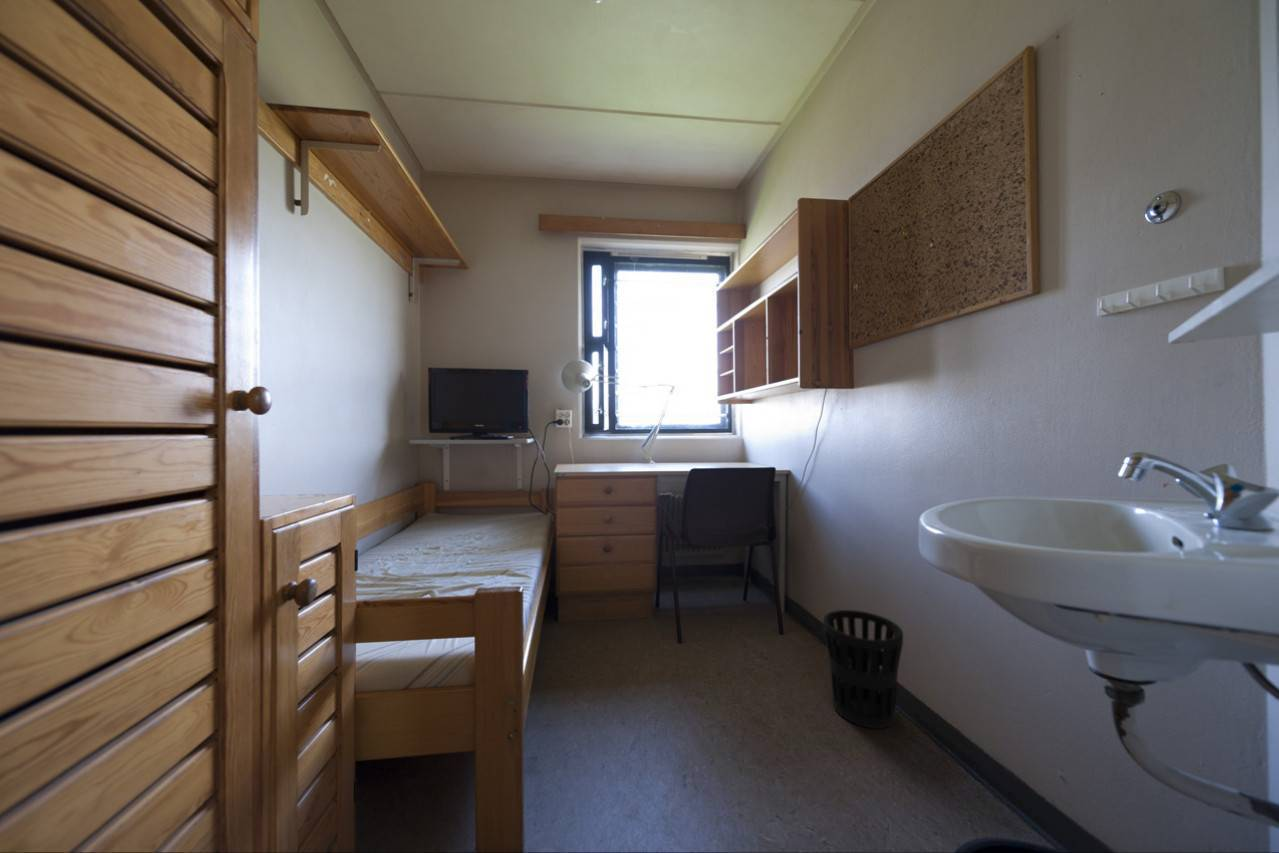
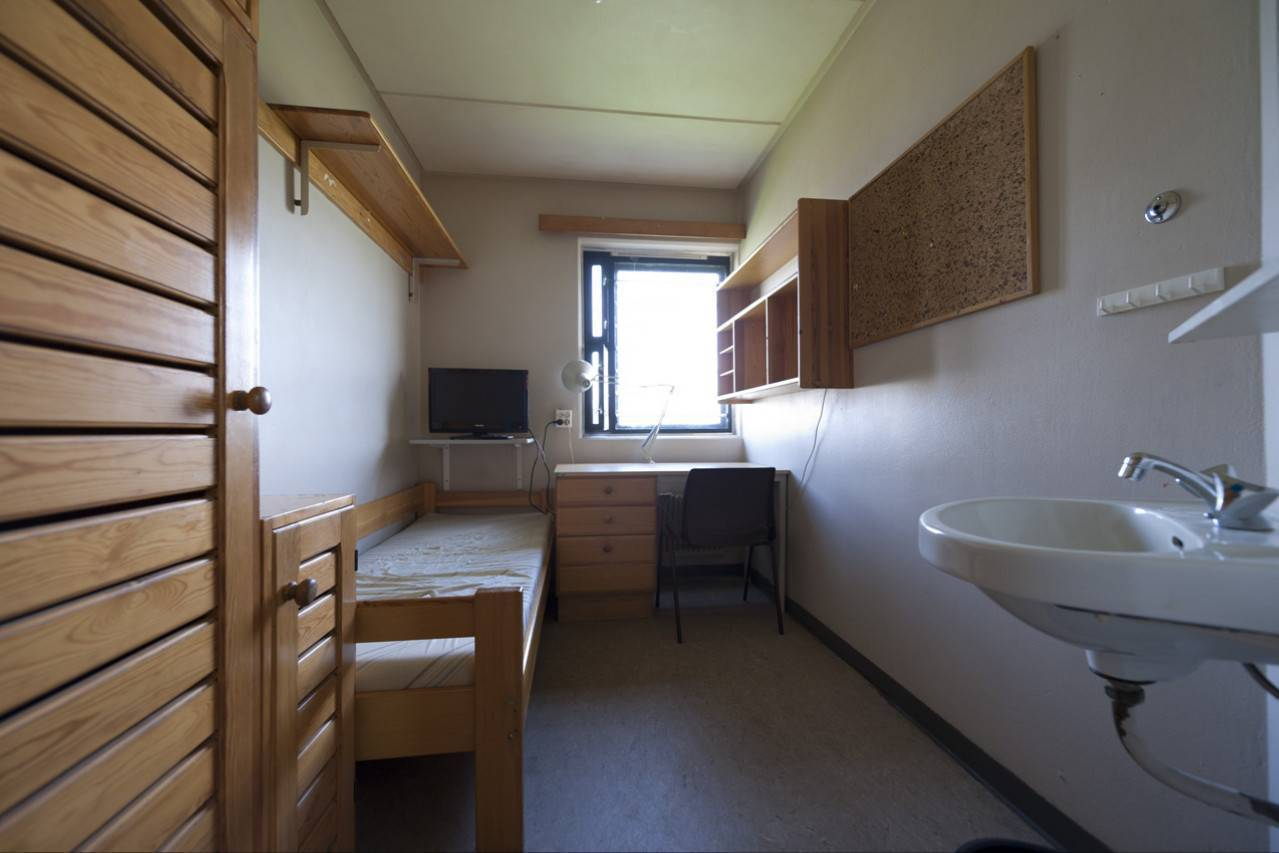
- wastebasket (862, 666)
